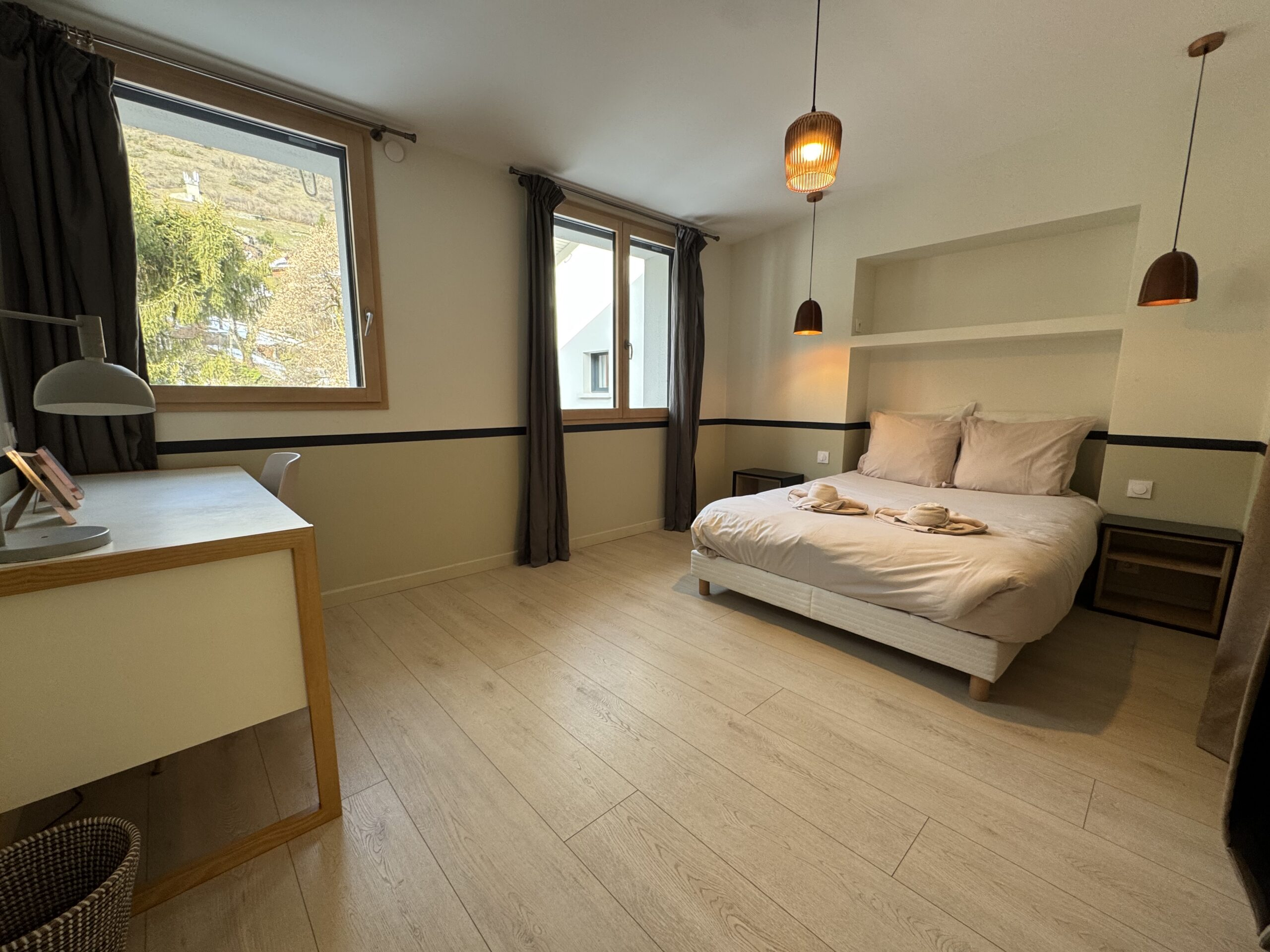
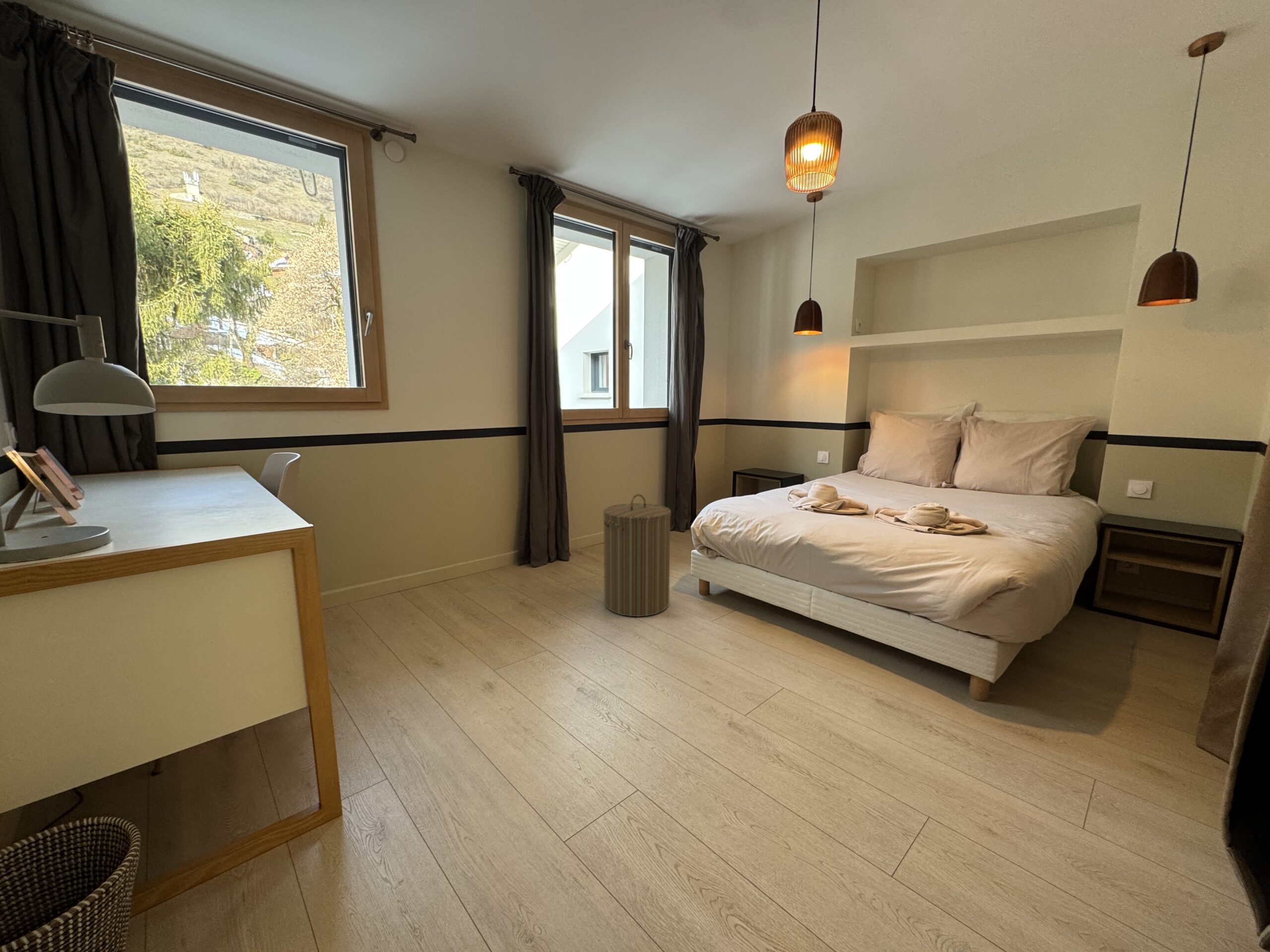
+ laundry hamper (636, 549)
